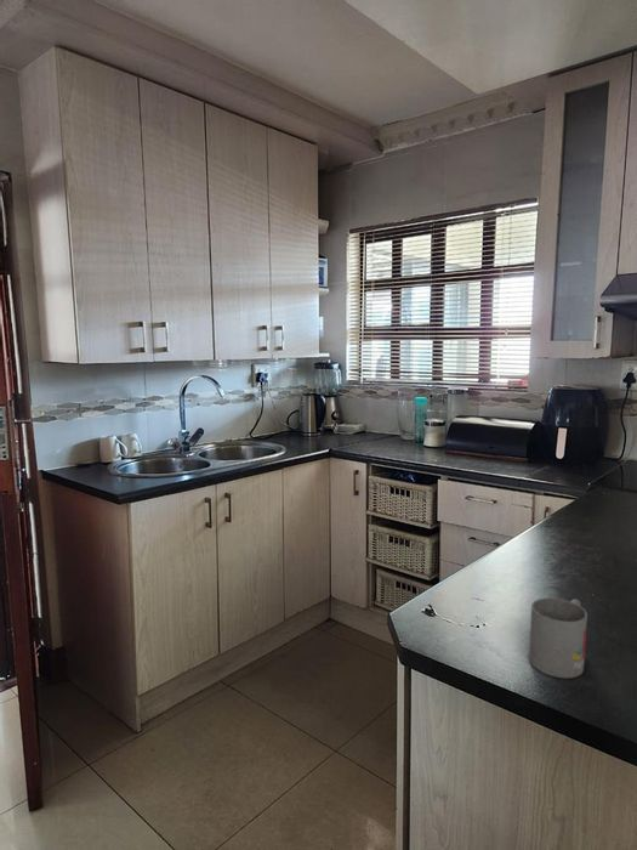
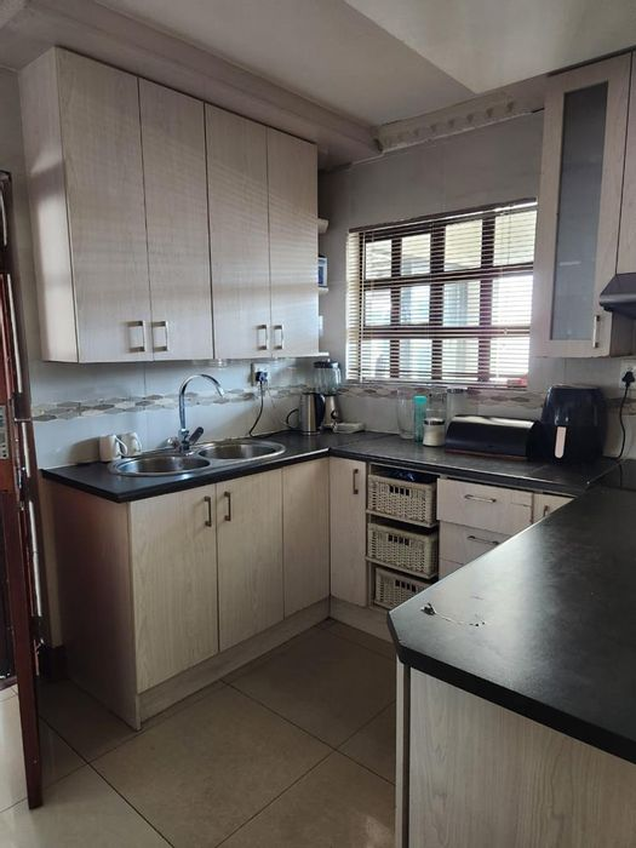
- mug (561, 630)
